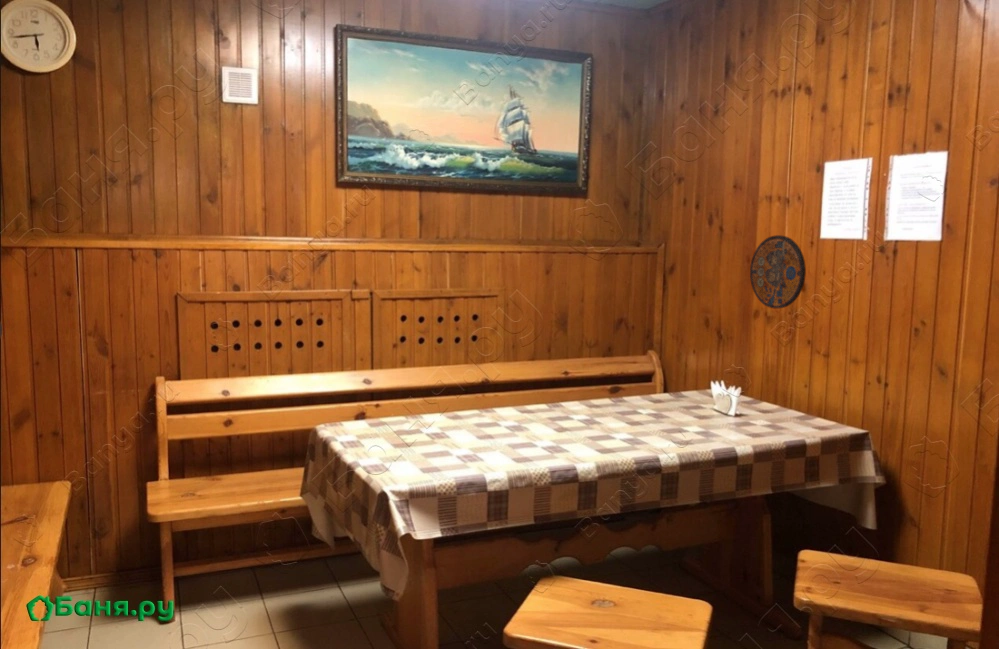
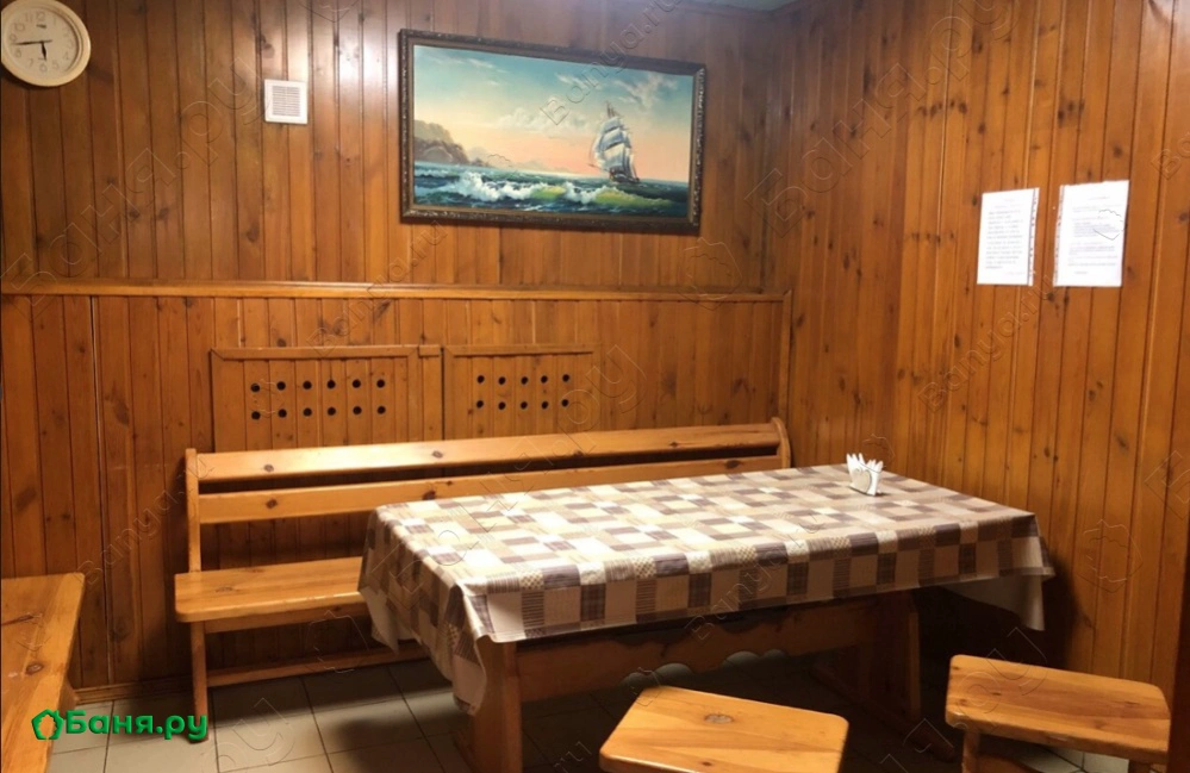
- manhole cover (776, 272)
